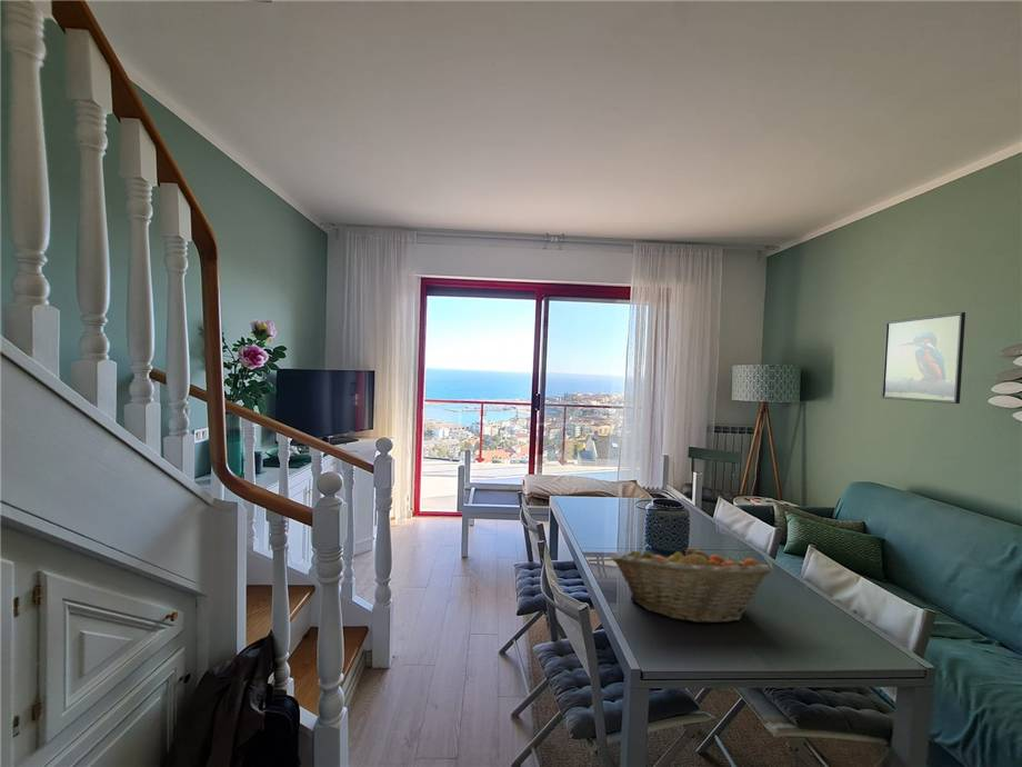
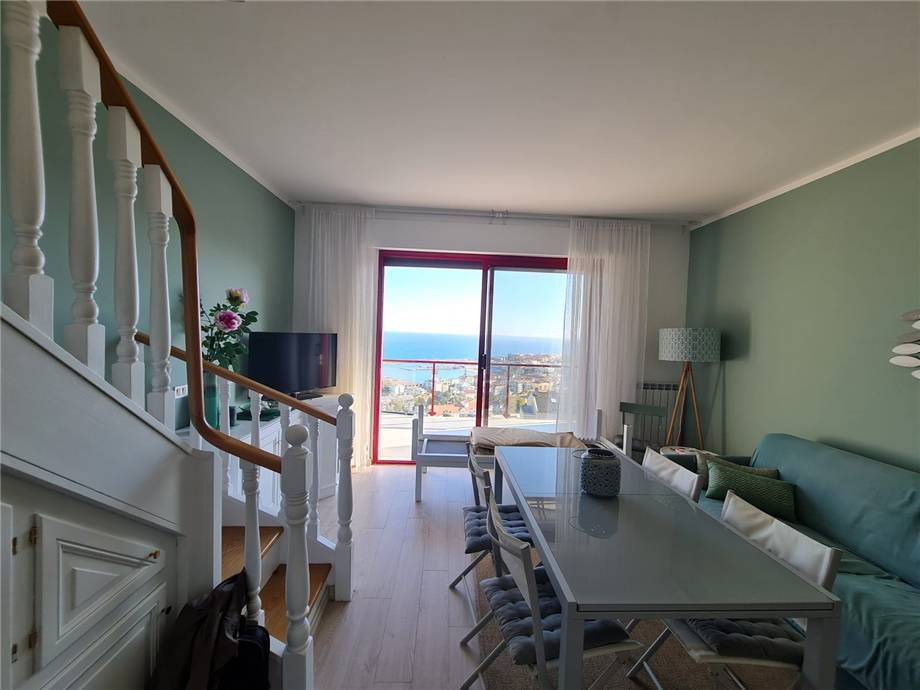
- fruit basket (687, 574)
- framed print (919, 359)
